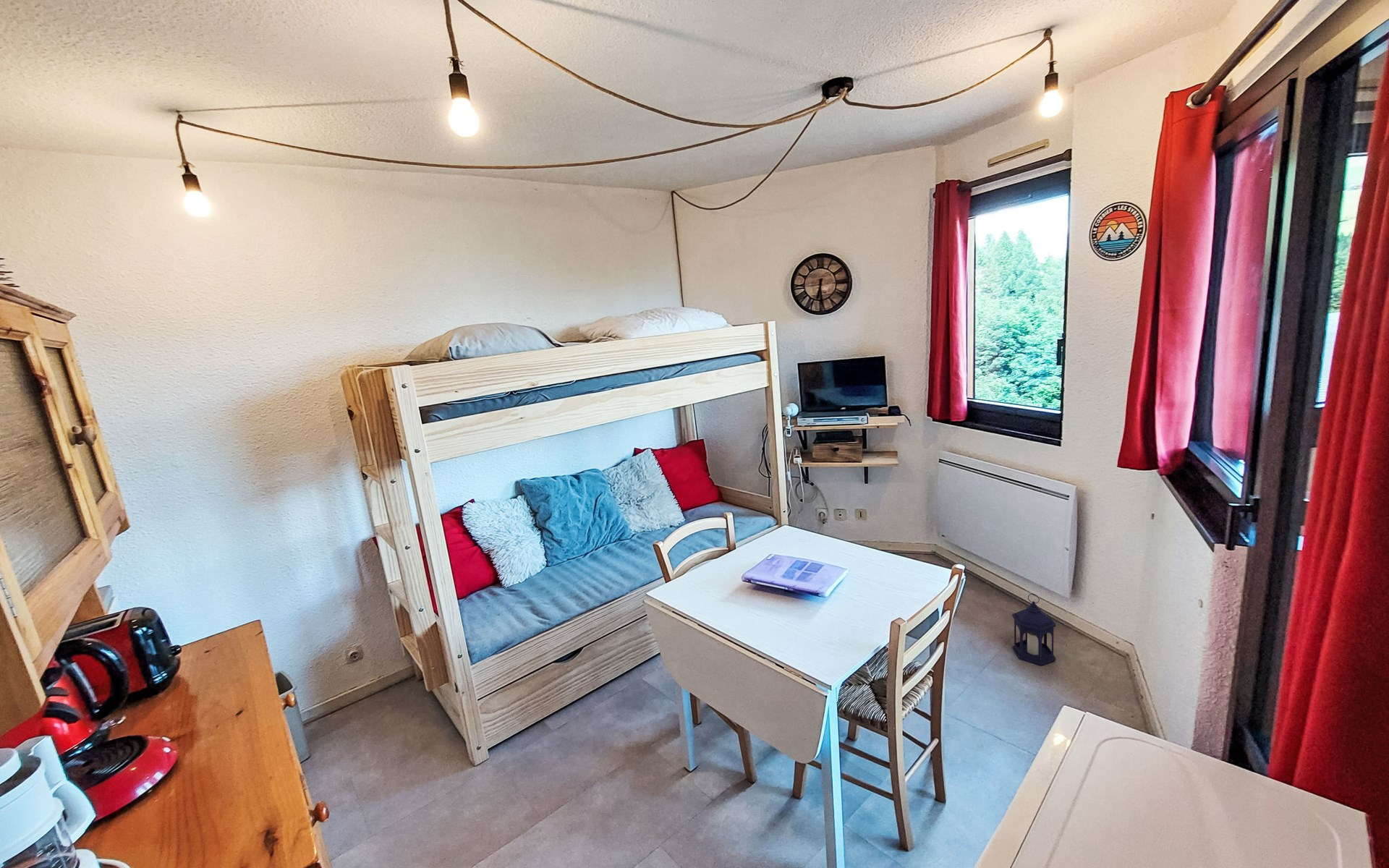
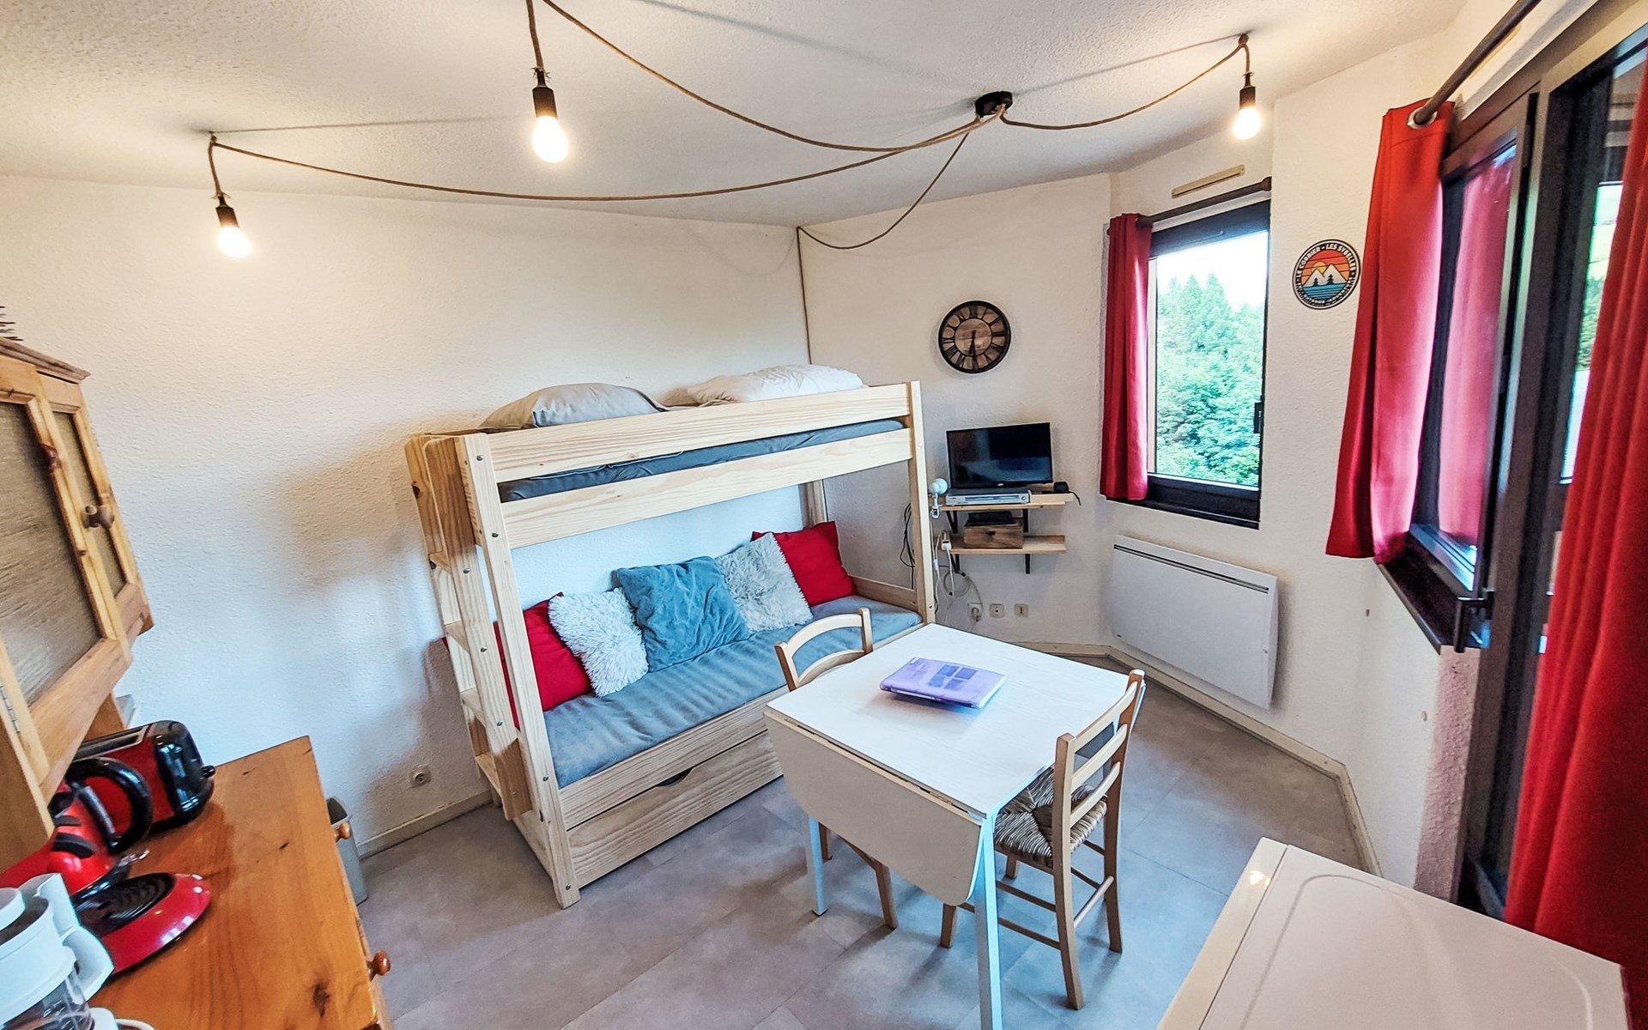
- lantern (1033, 624)
